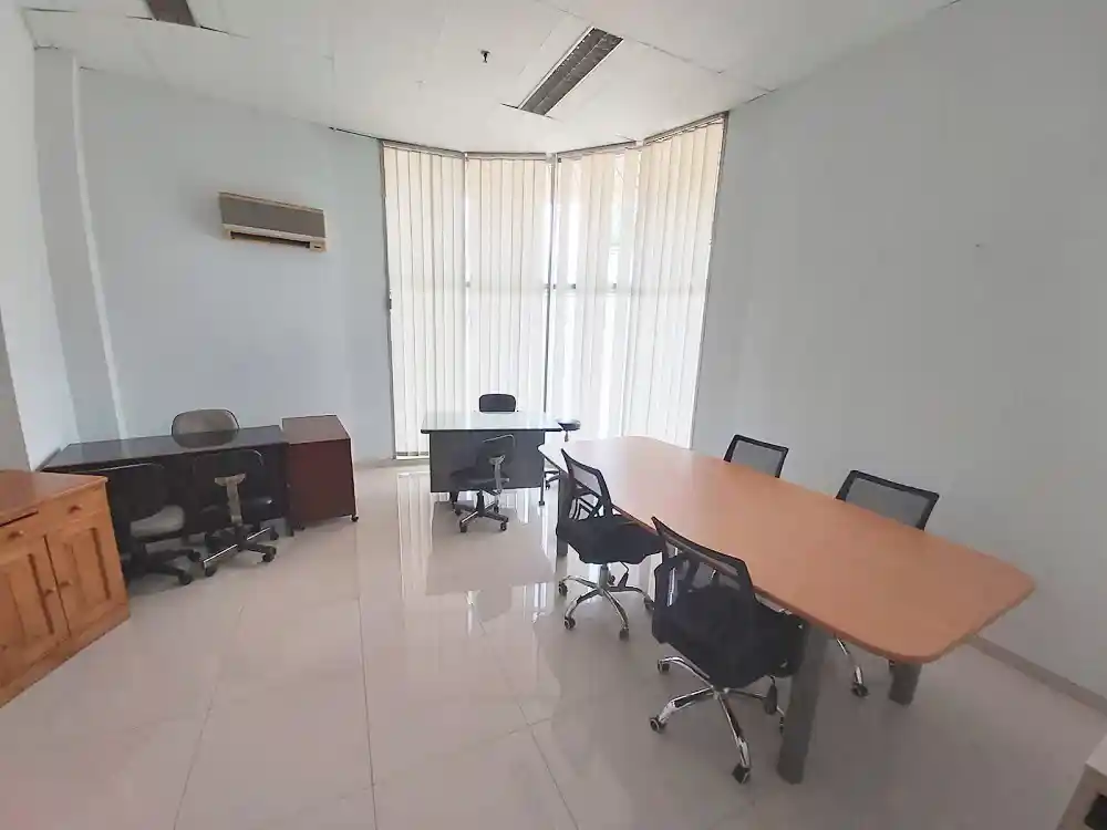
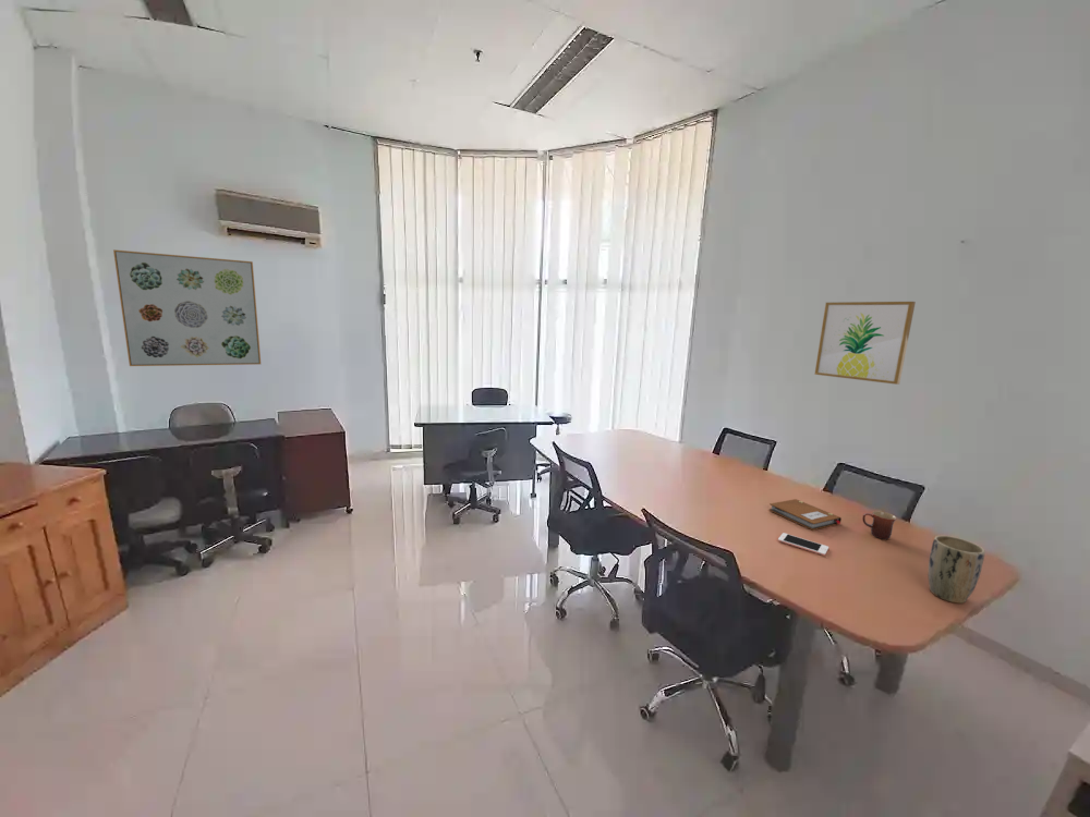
+ notebook (806, 513)
+ wall art (193, 312)
+ plant pot (953, 570)
+ mug (877, 524)
+ wall art (860, 341)
+ cell phone (802, 544)
